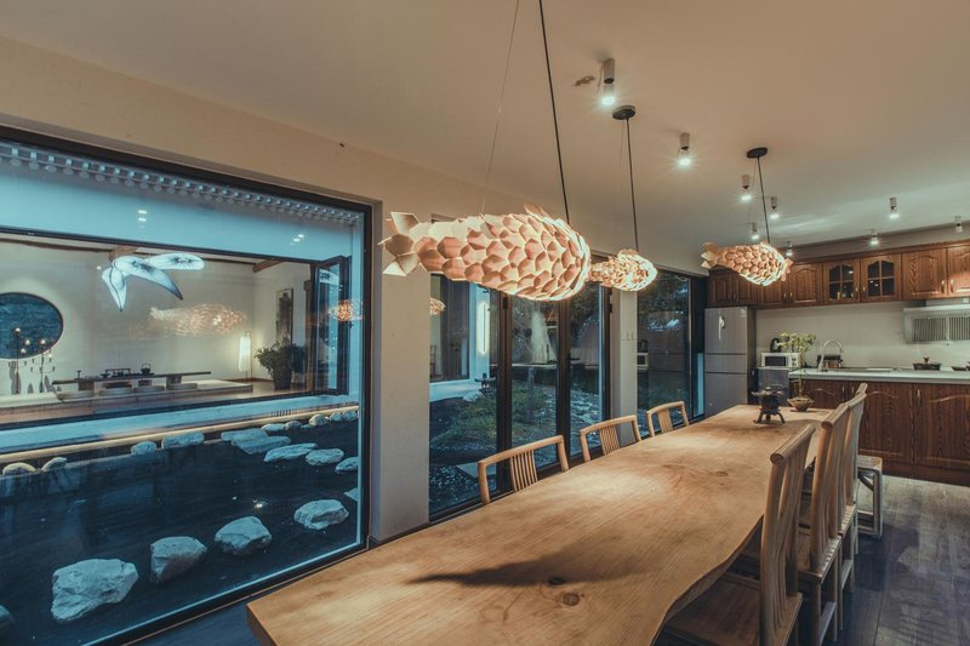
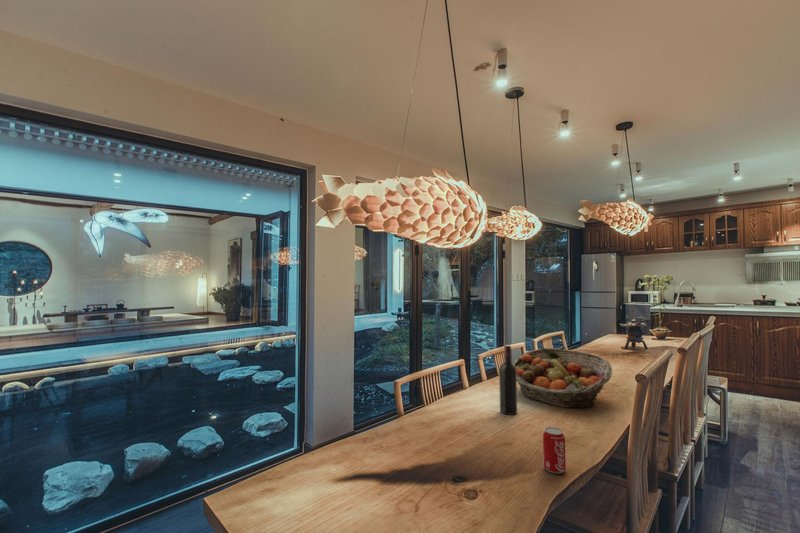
+ wine bottle (507, 378)
+ fruit basket (558, 375)
+ beverage can (554, 449)
